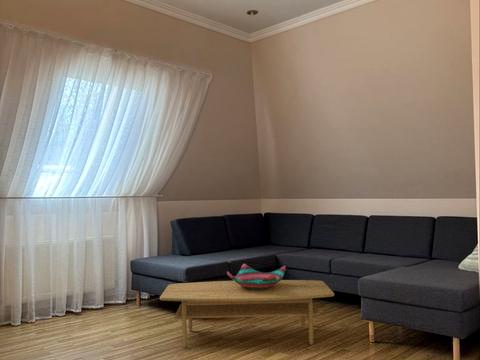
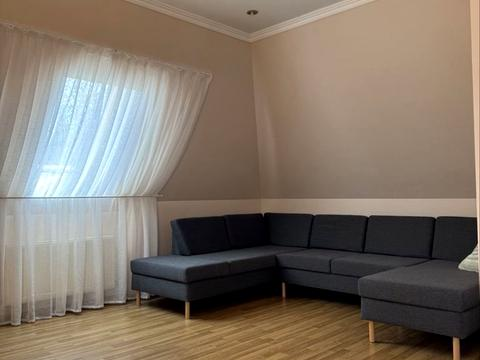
- coffee table (246, 312)
- decorative bowl (257, 277)
